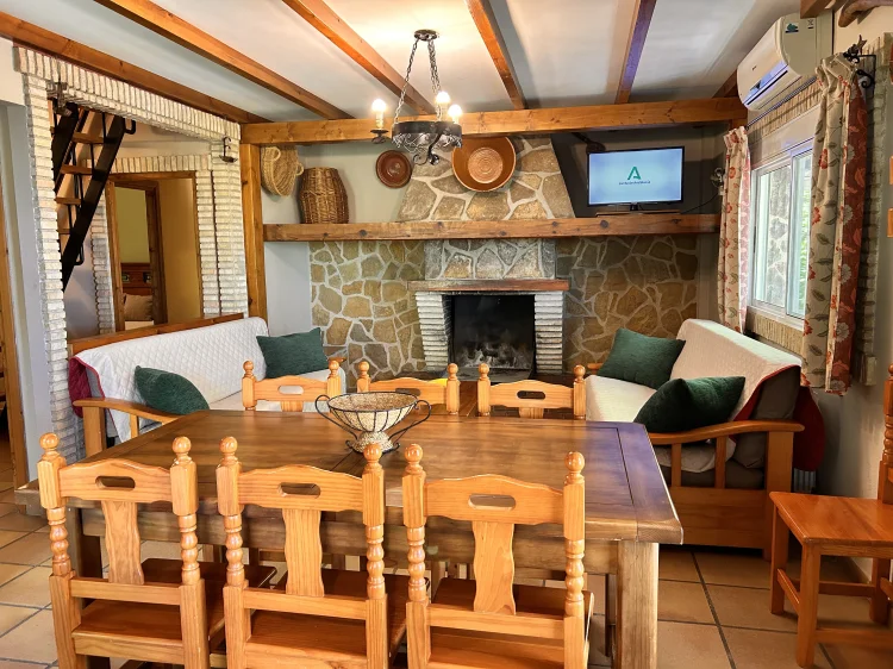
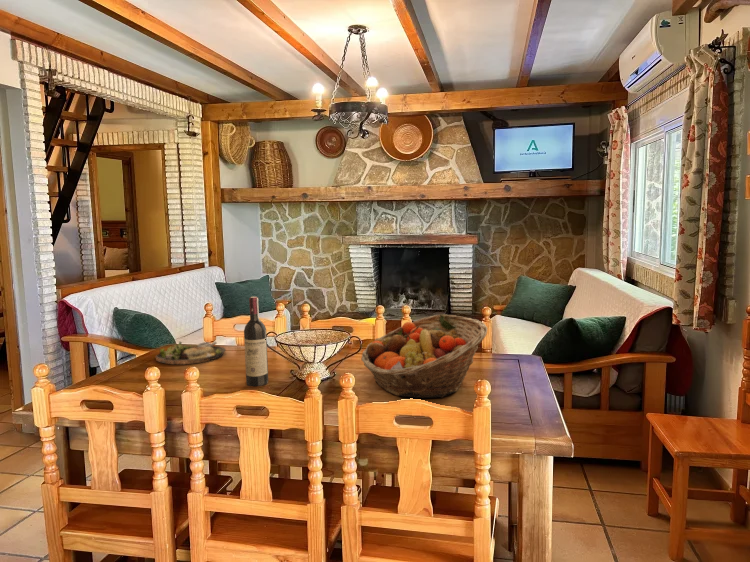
+ fruit basket (423, 352)
+ wine bottle (255, 340)
+ dinner plate (191, 348)
